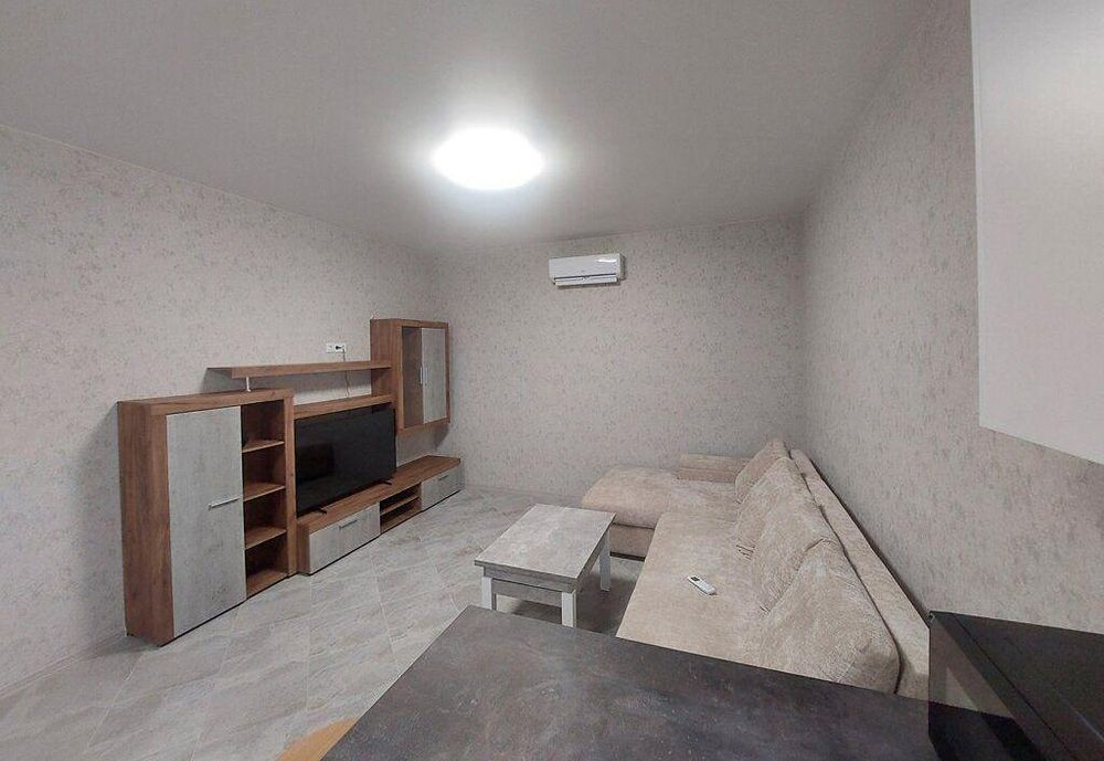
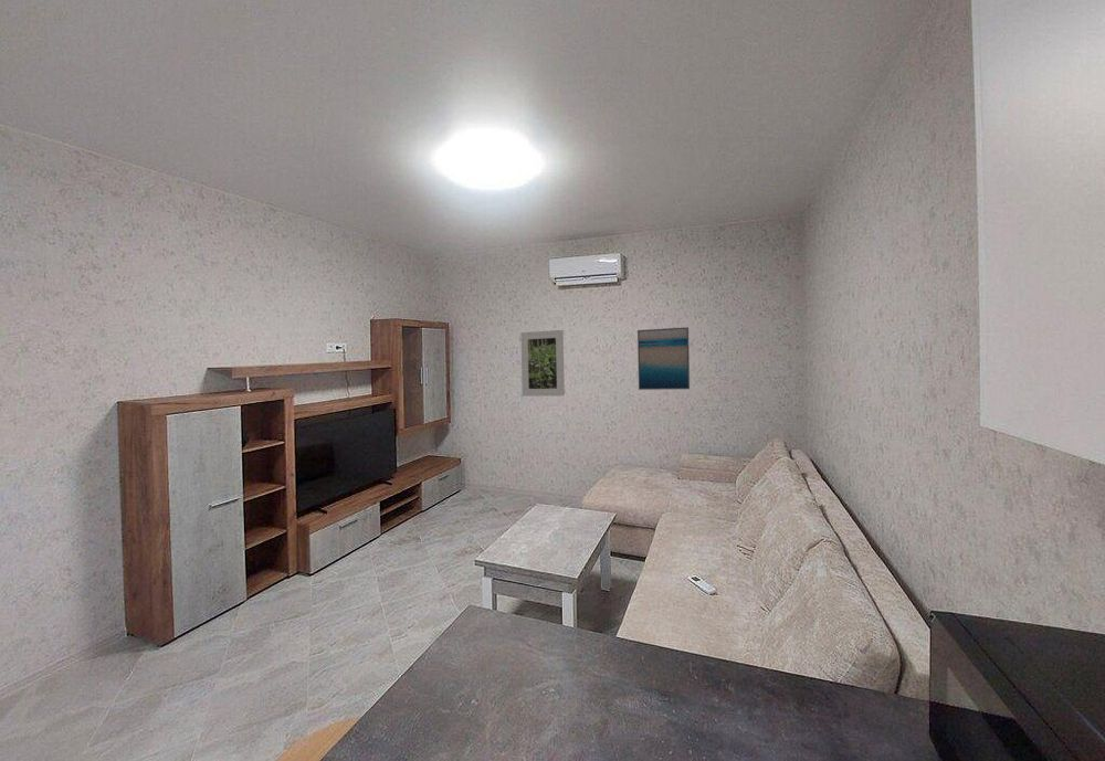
+ wall art (663, 359)
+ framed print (541, 363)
